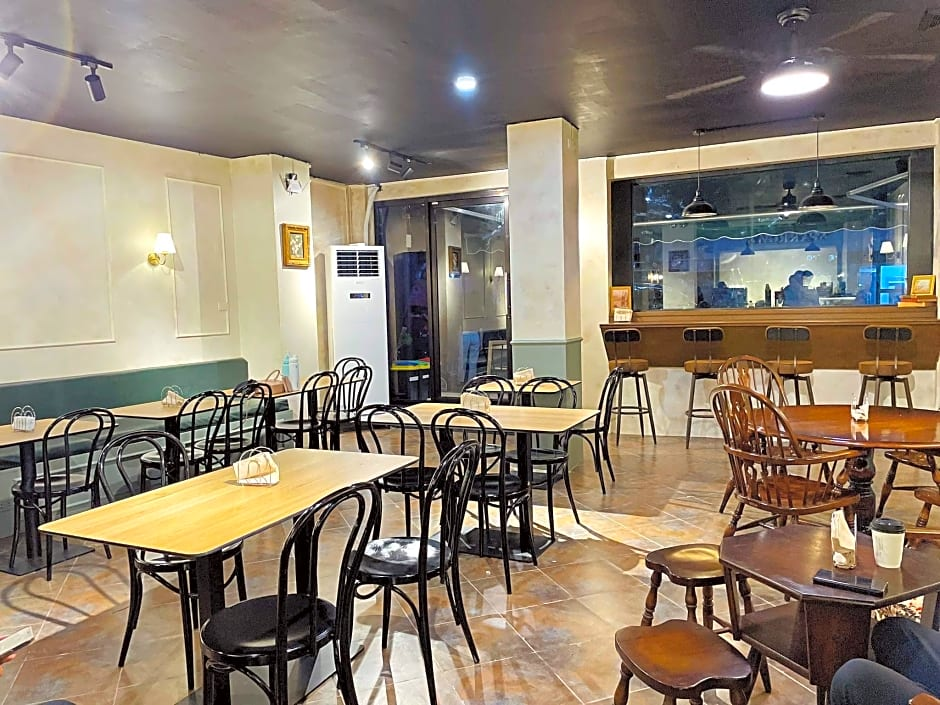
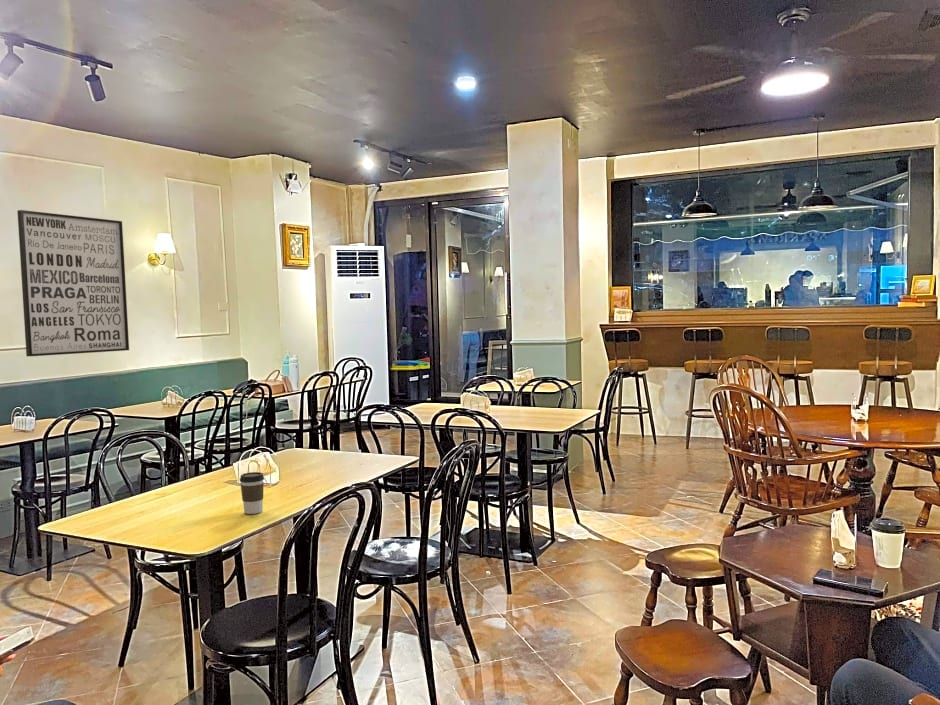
+ wall art (76, 285)
+ coffee cup (252, 493)
